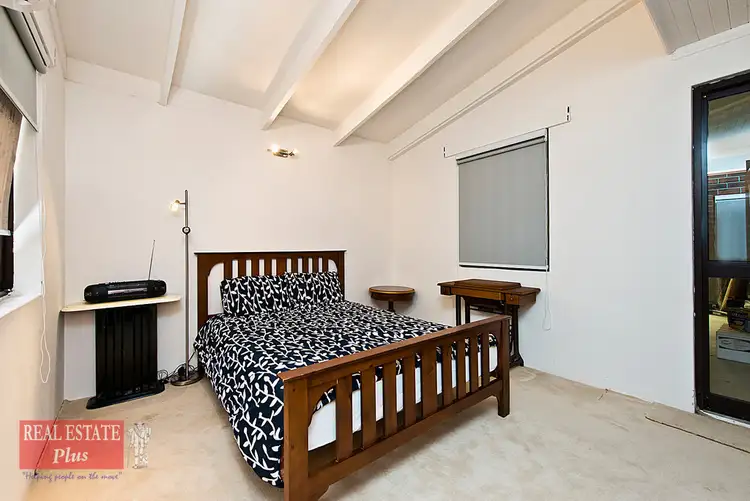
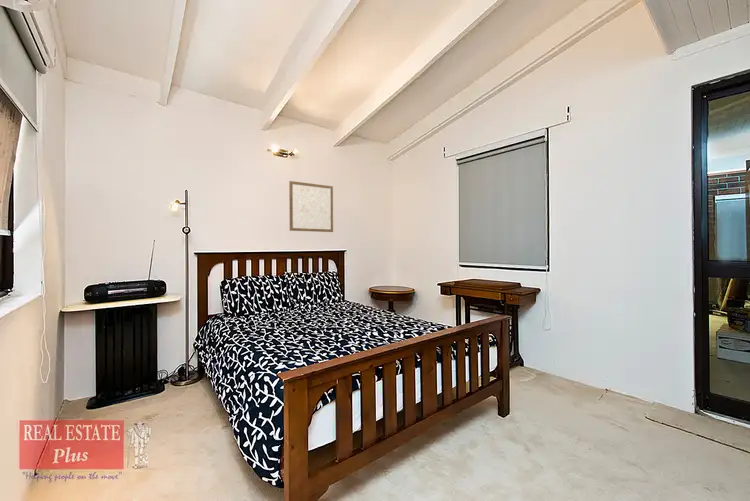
+ wall art (310, 207)
